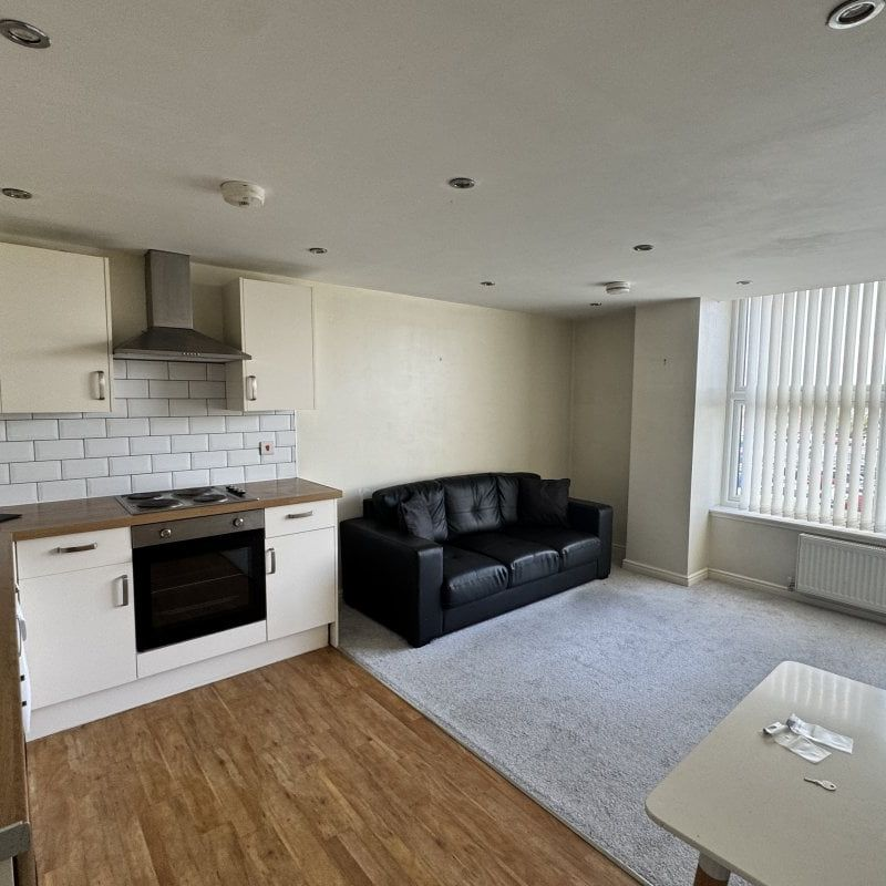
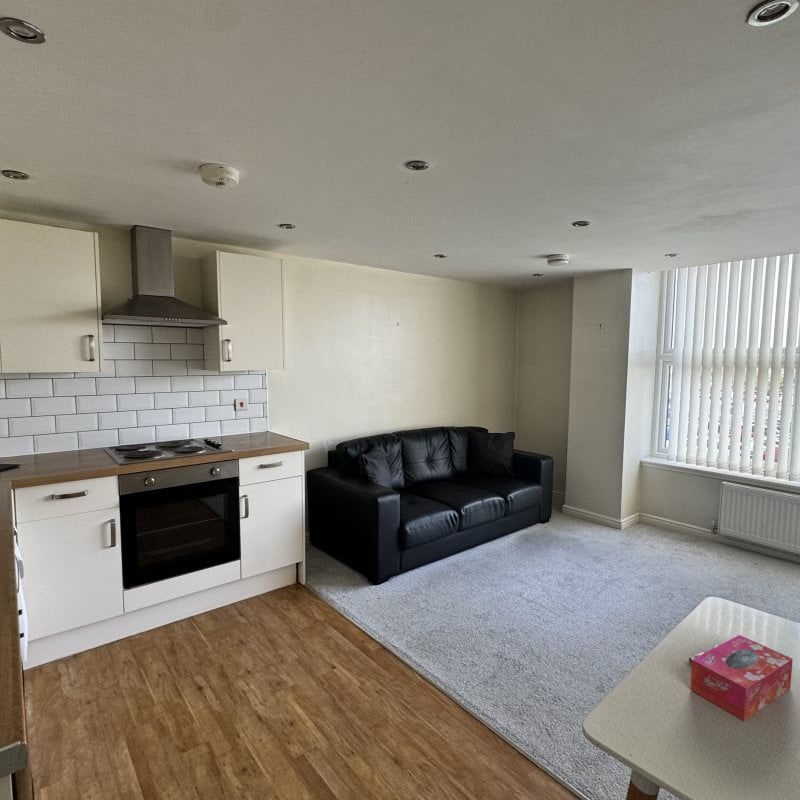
+ tissue box (741, 674)
